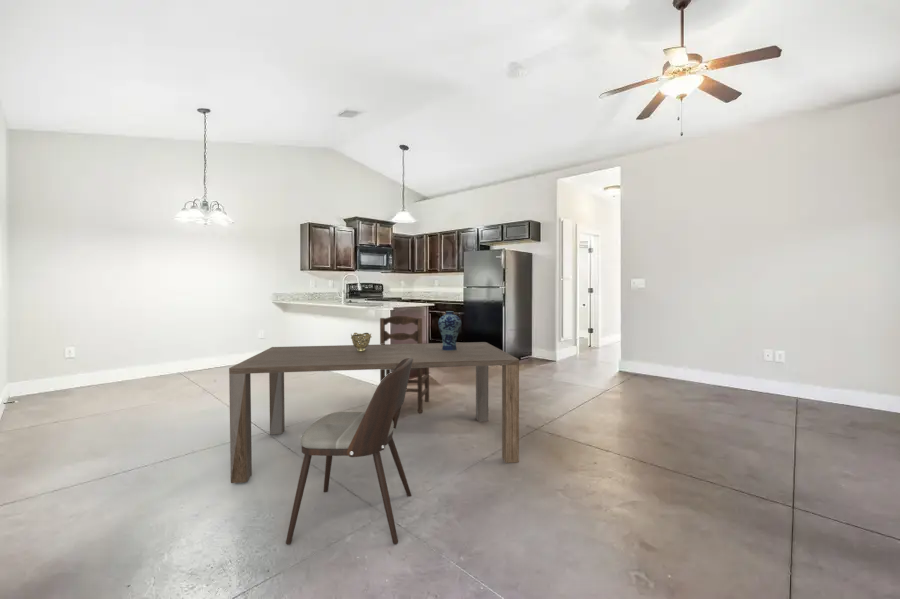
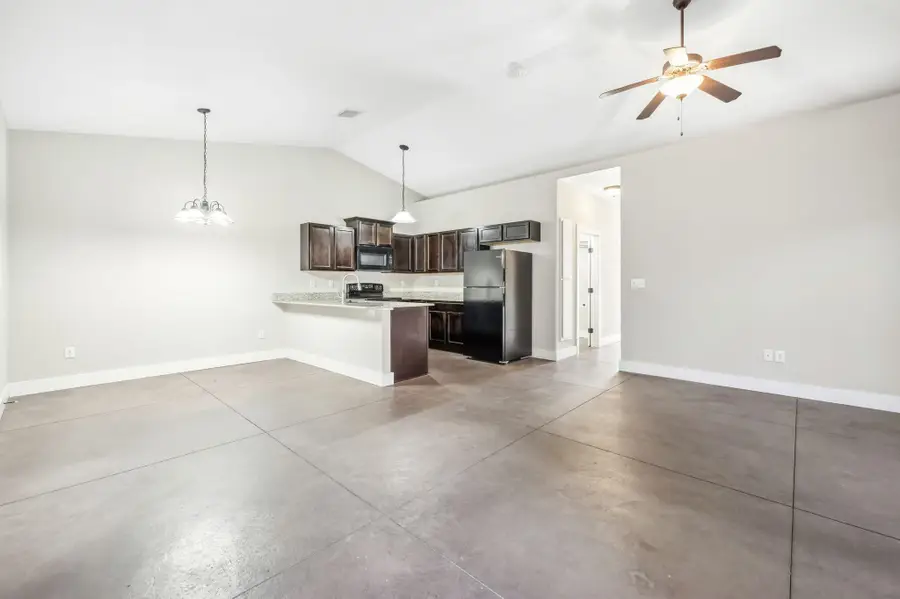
- dining table (383, 368)
- vase (449, 330)
- dining chair (411, 368)
- dining chair (358, 437)
- decorative bowl (361, 342)
